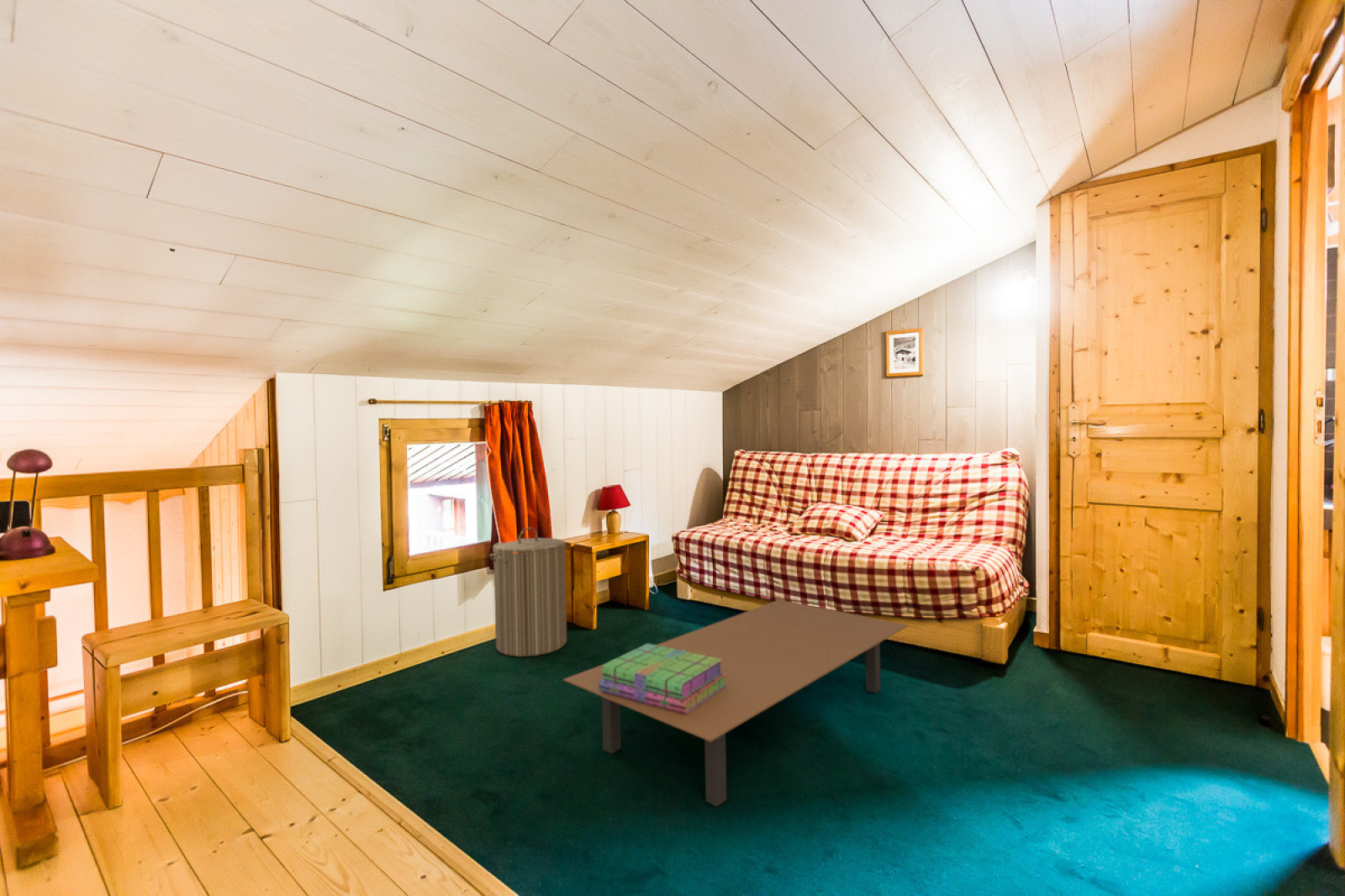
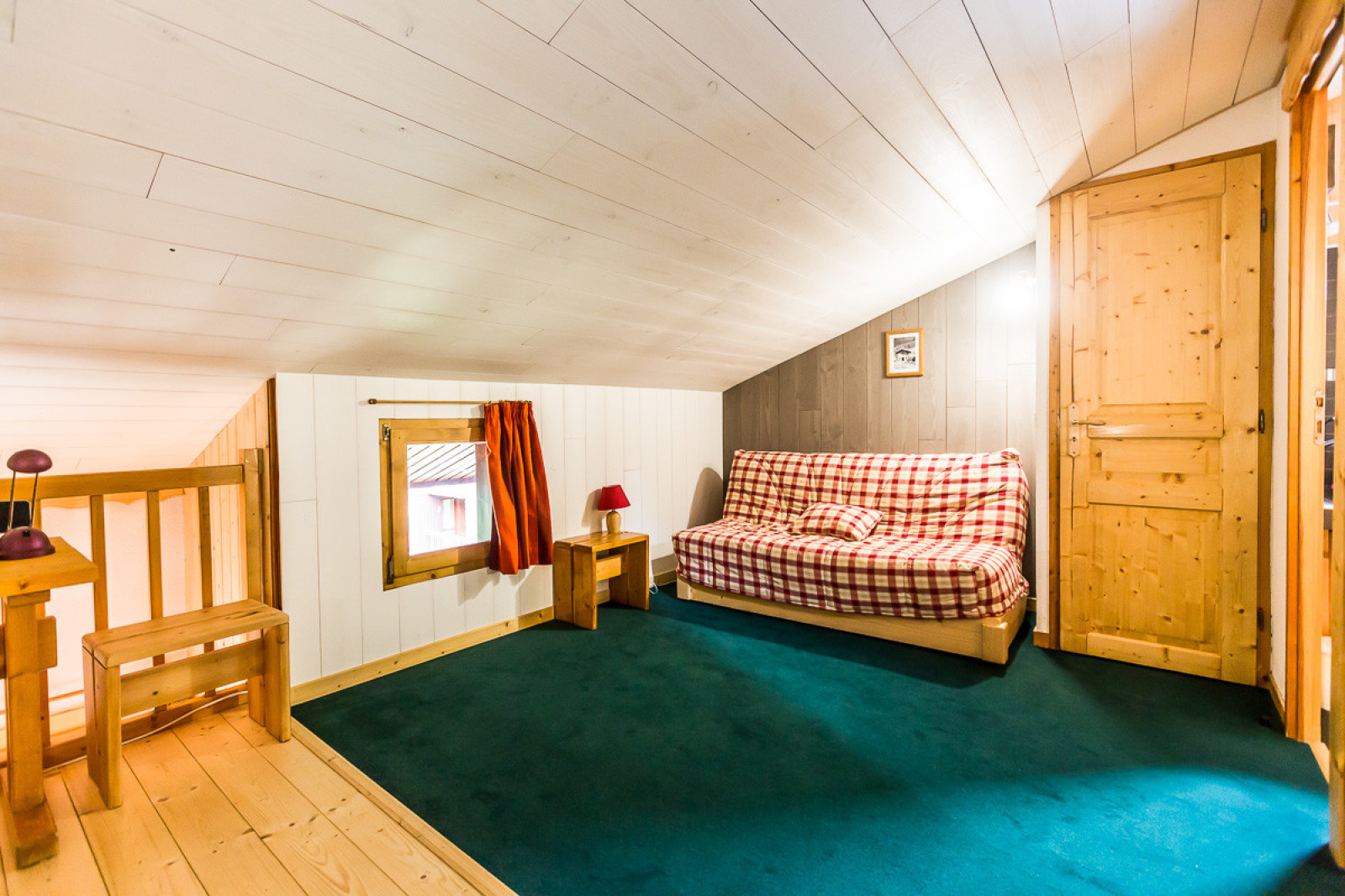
- coffee table (755, 683)
- laundry hamper (530, 586)
- stack of books (662, 674)
